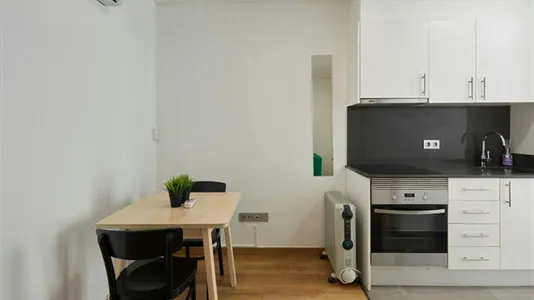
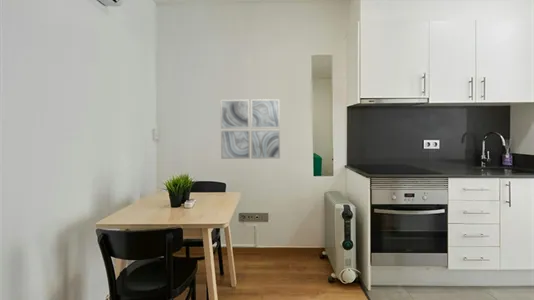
+ wall art (249, 130)
